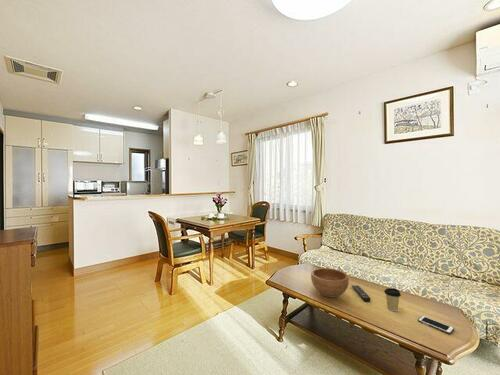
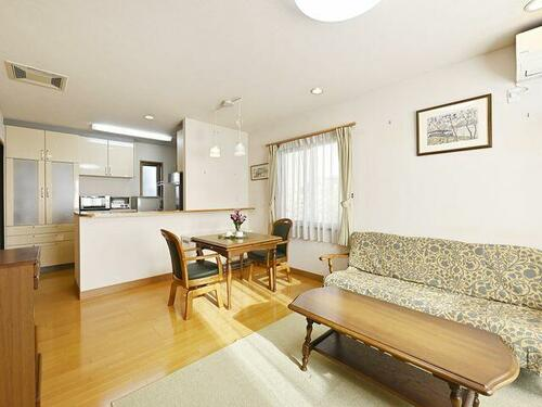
- bowl (329, 284)
- cell phone (435, 324)
- coffee cup (392, 299)
- remote control (360, 292)
